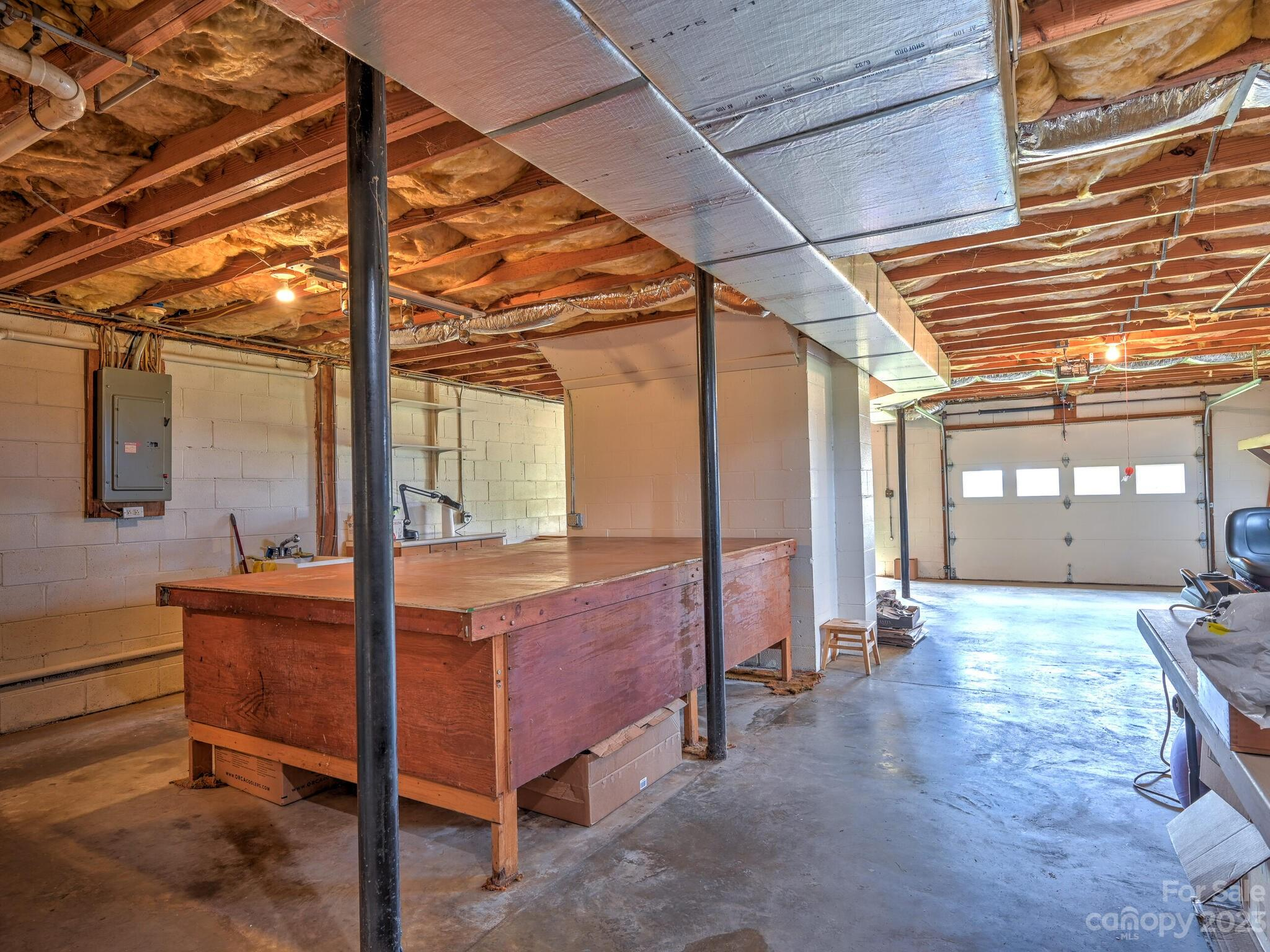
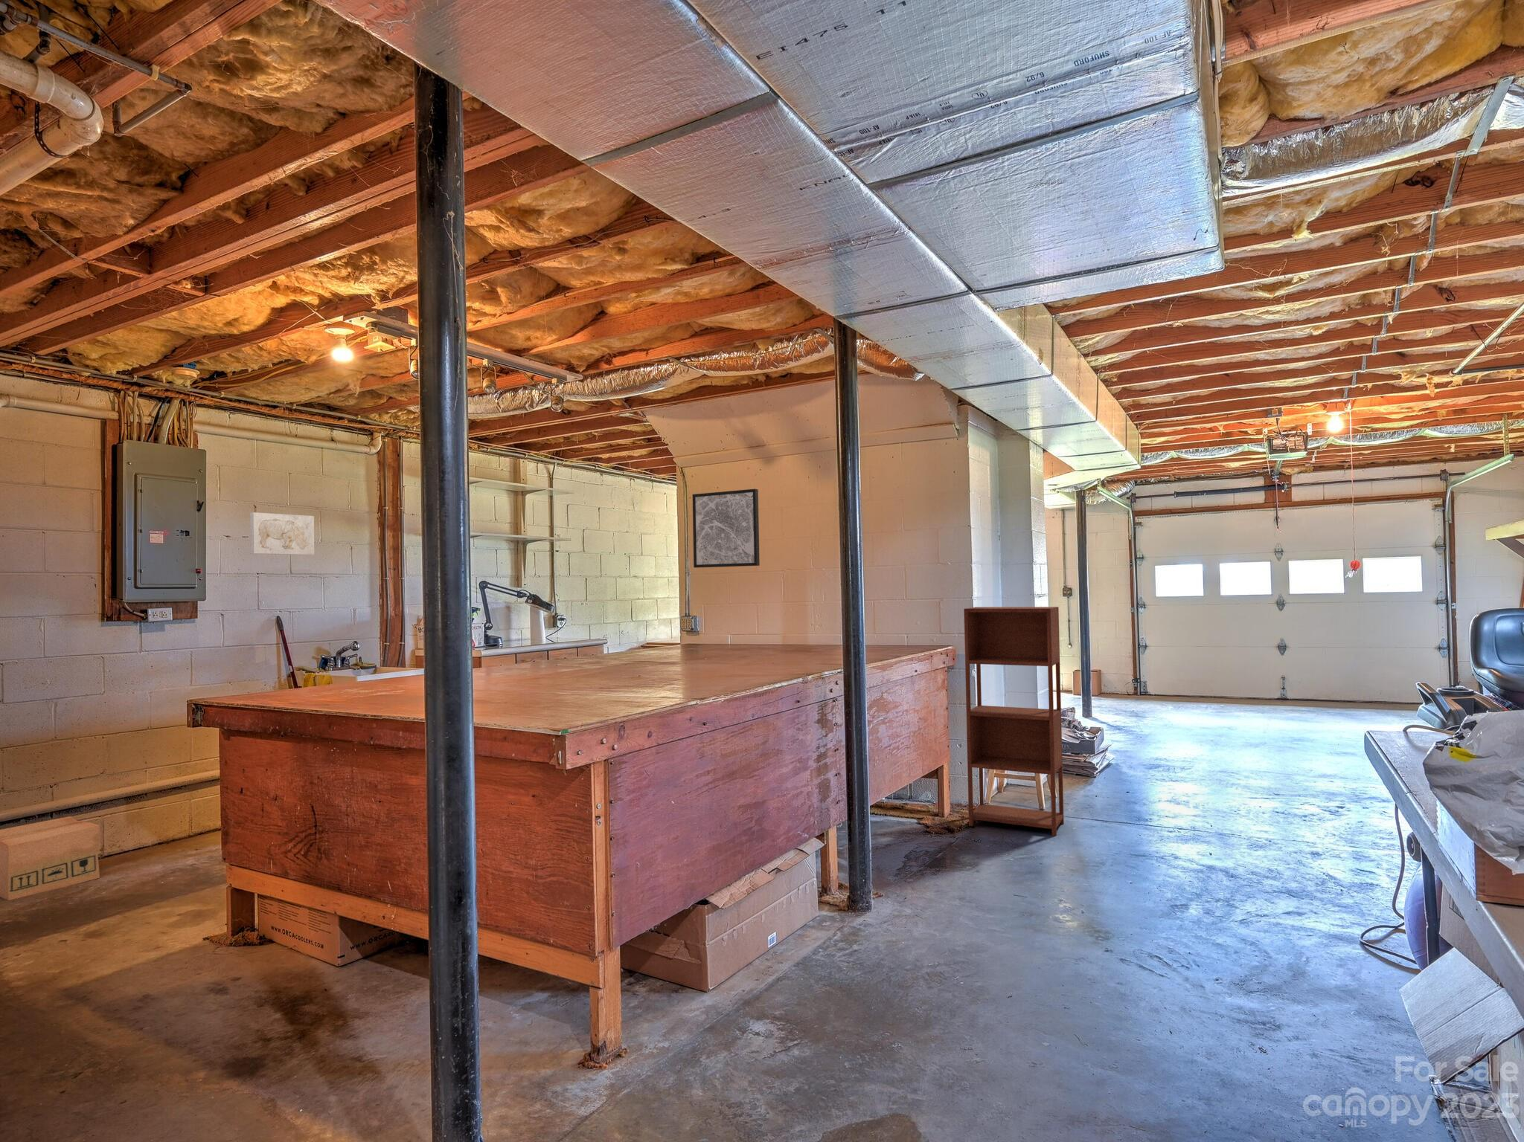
+ cardboard box (41, 855)
+ wall art (283, 534)
+ wall art (725, 529)
+ shelving unit (1014, 716)
